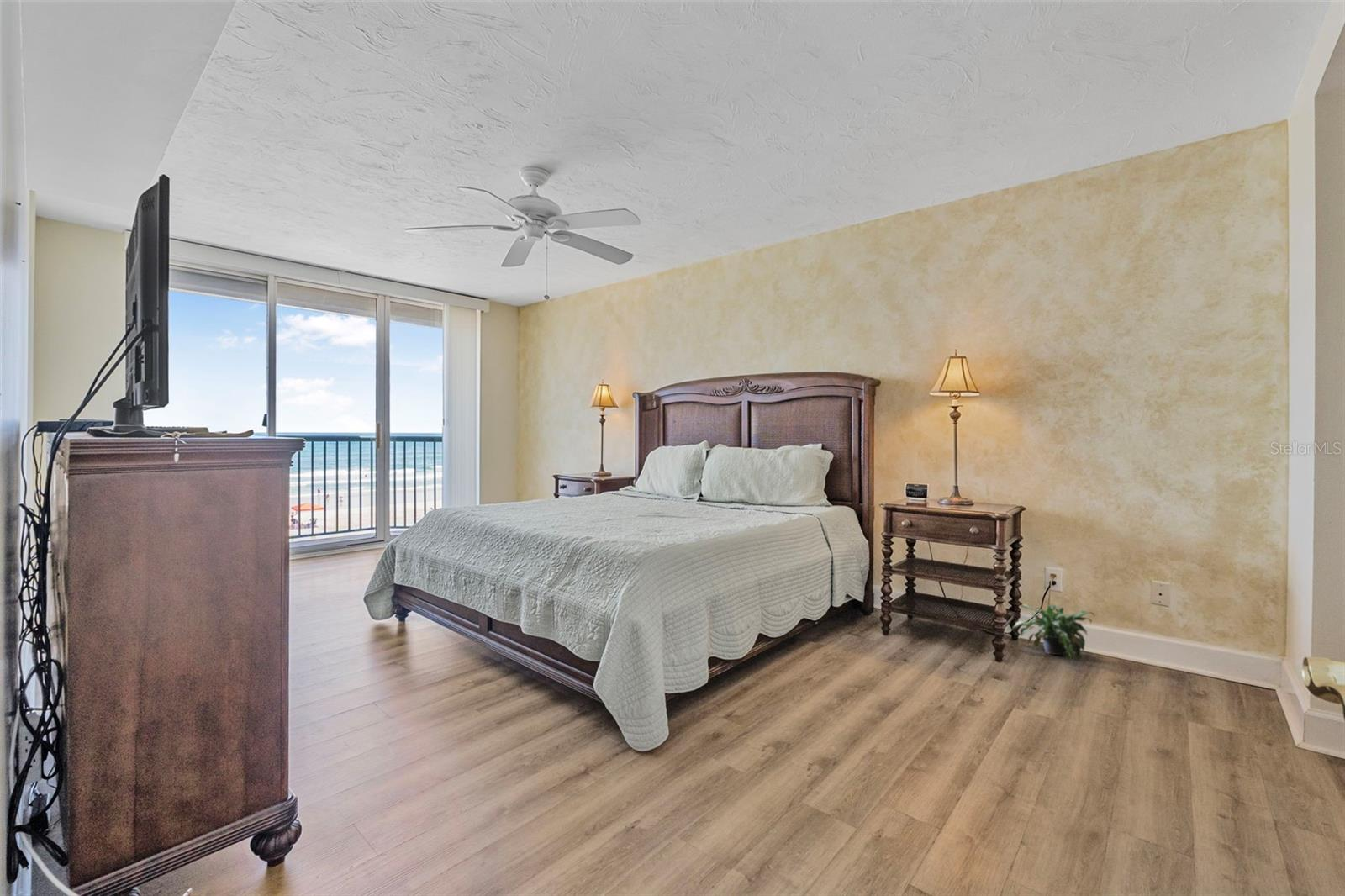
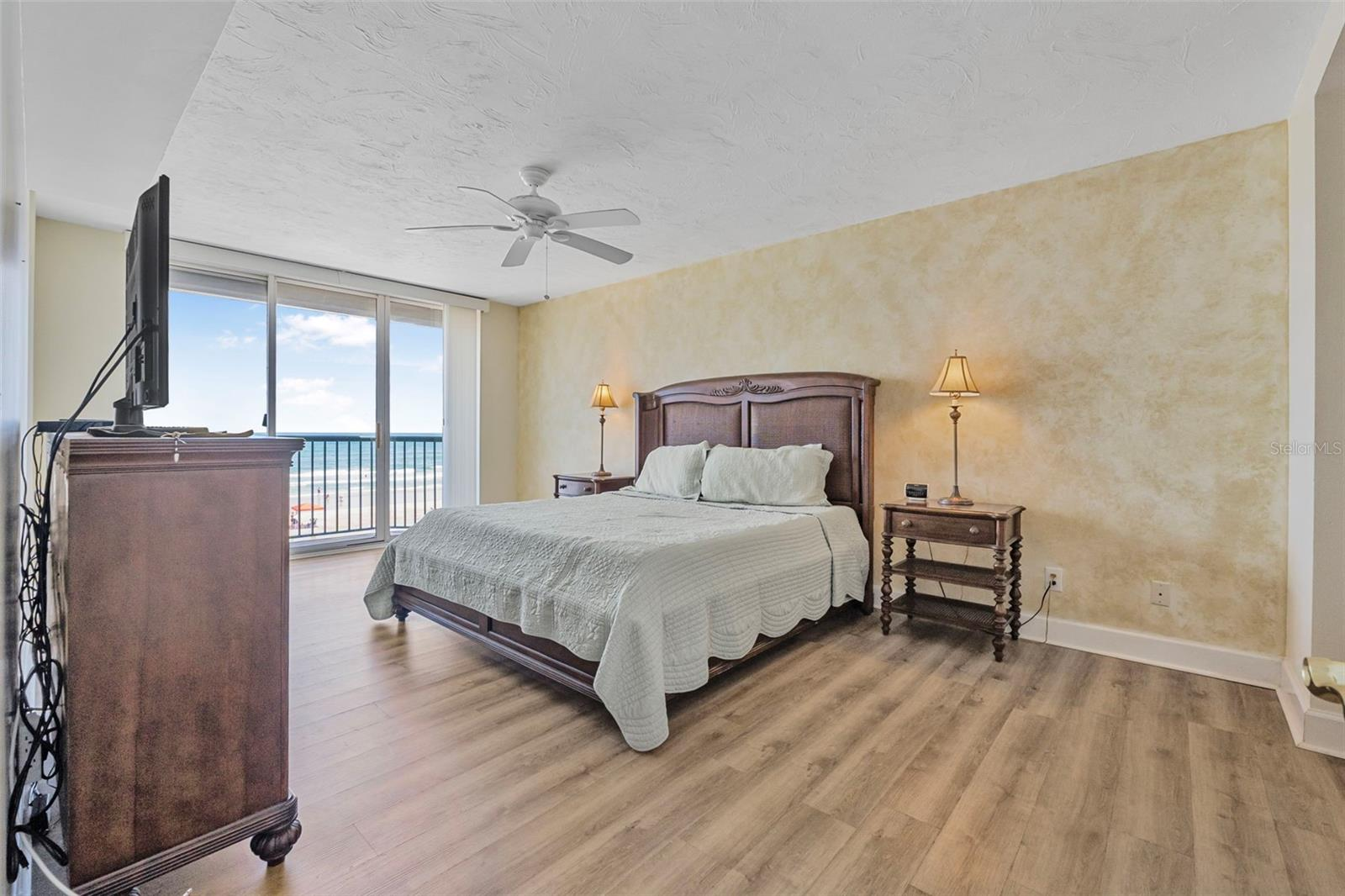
- potted plant (1052, 627)
